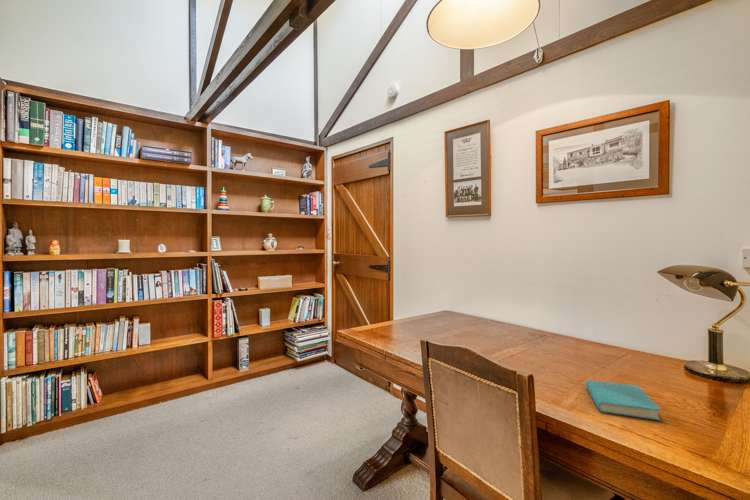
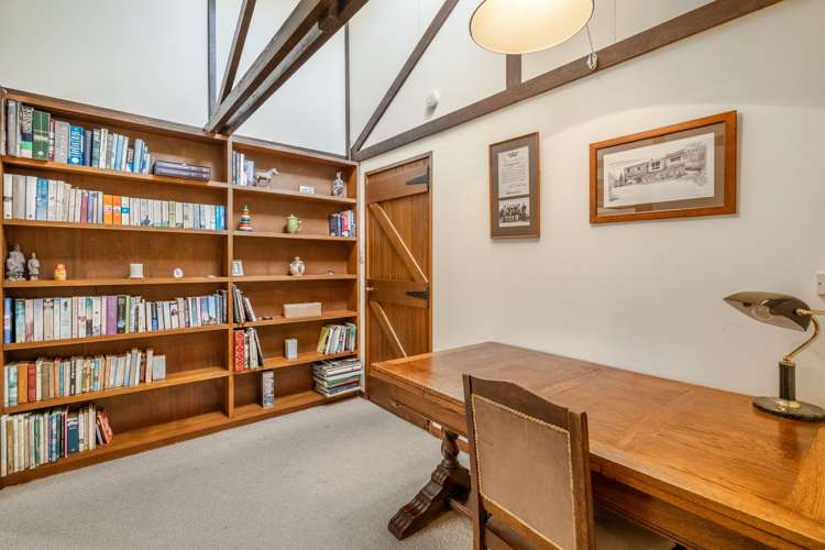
- book (619, 397)
